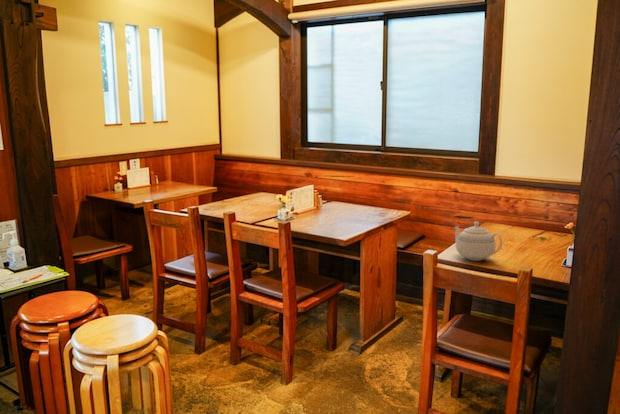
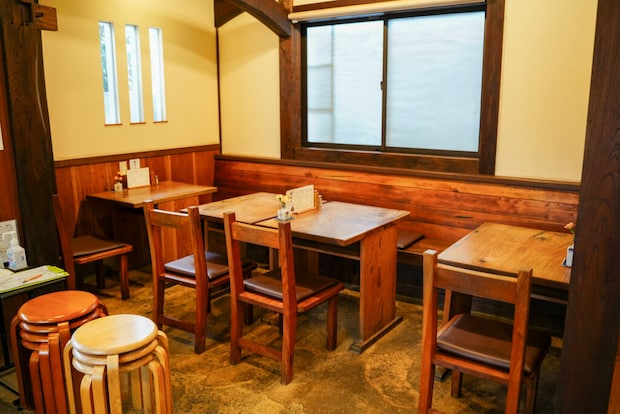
- teapot (476, 240)
